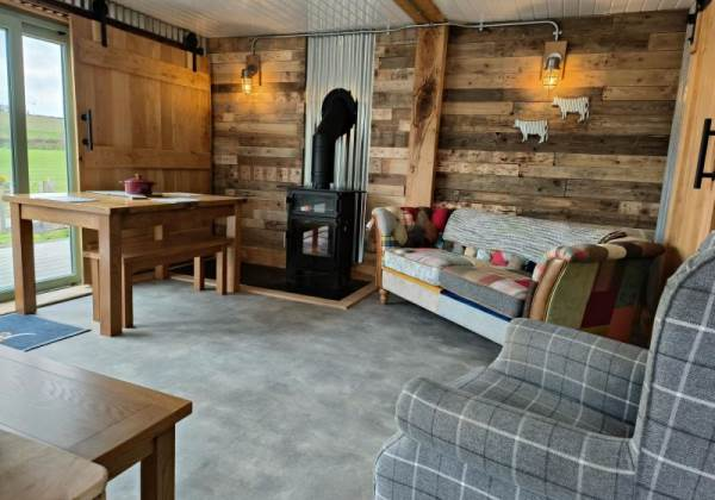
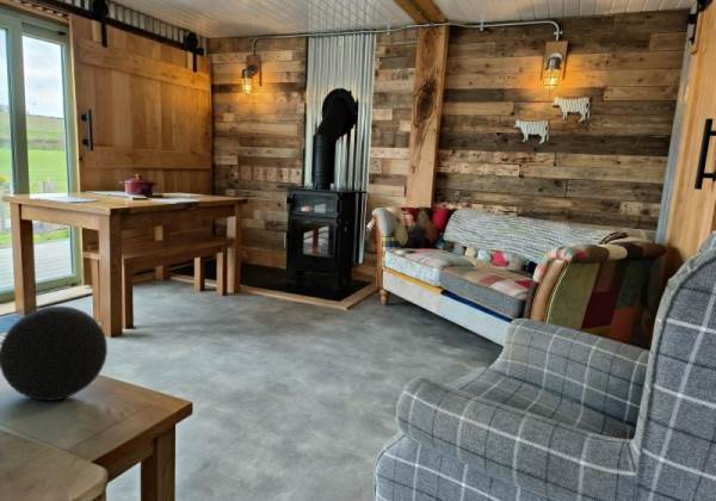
+ decorative orb (55, 352)
